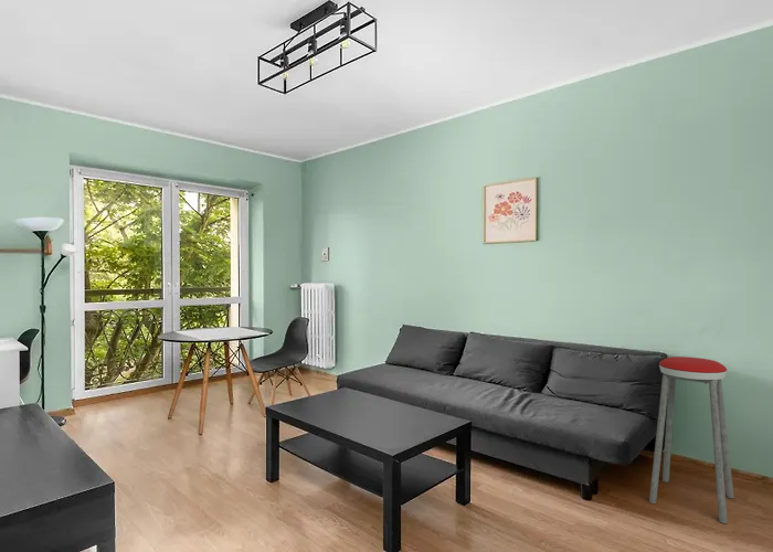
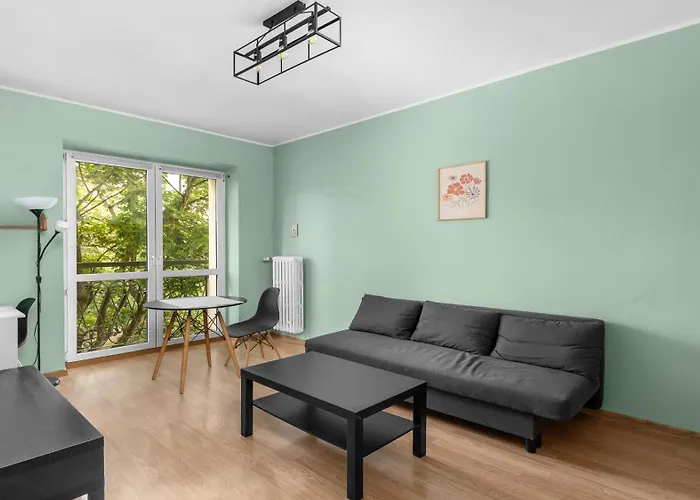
- music stool (671, 429)
